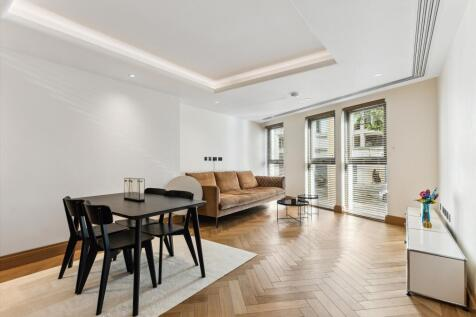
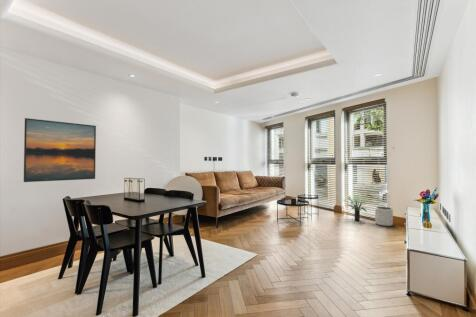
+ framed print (63, 151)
+ potted plant (356, 207)
+ plant pot (383, 216)
